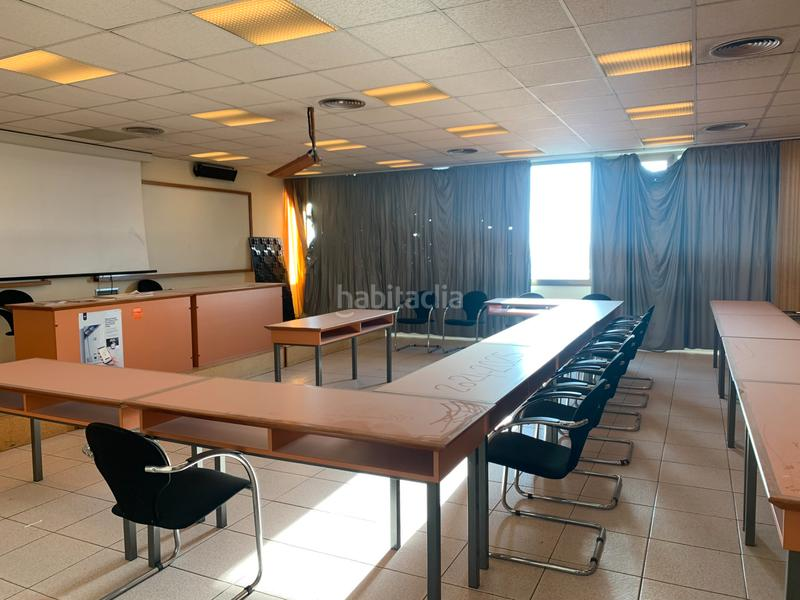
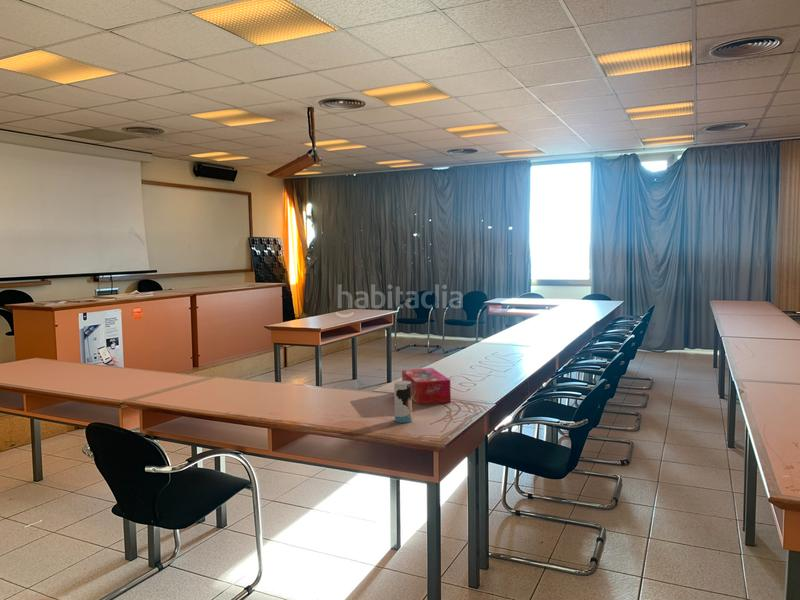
+ cup (403, 401)
+ tissue box (425, 385)
